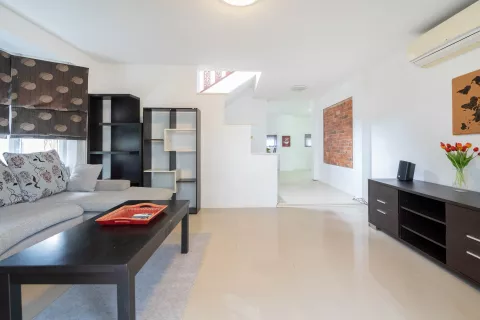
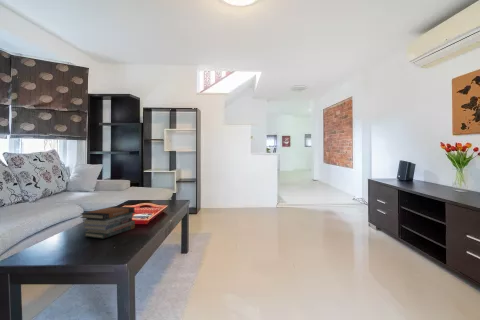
+ book stack (109, 221)
